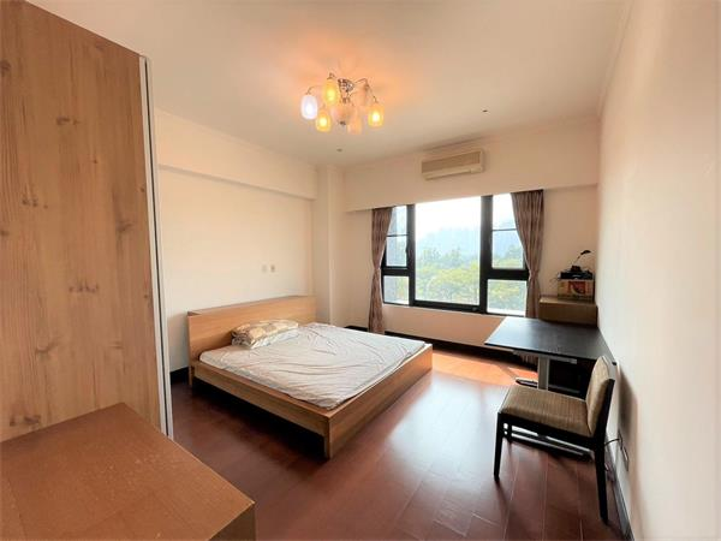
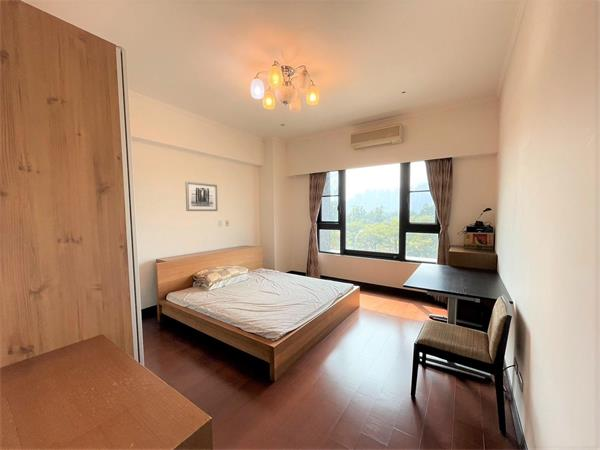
+ wall art (202, 197)
